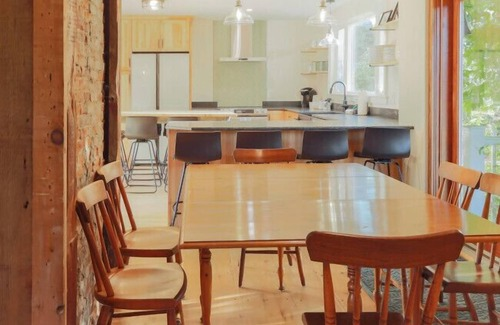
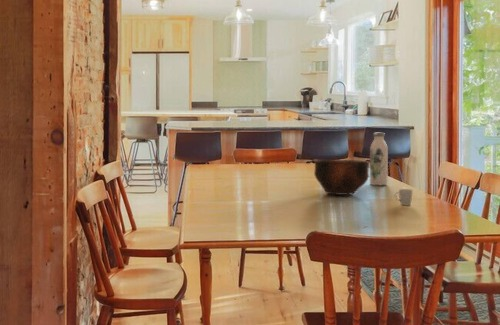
+ cup (403, 192)
+ water bottle (378, 158)
+ bowl (341, 176)
